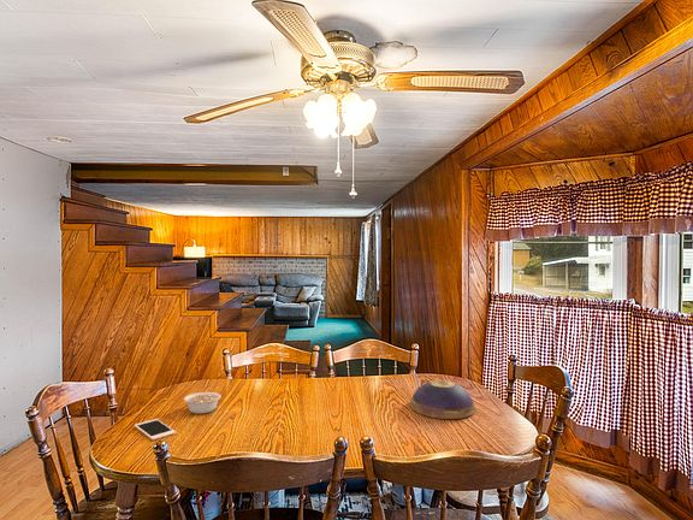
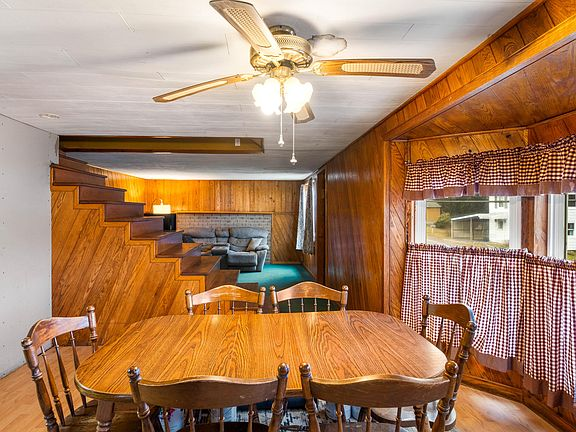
- cell phone (154, 429)
- decorative bowl (442, 394)
- legume (203, 402)
